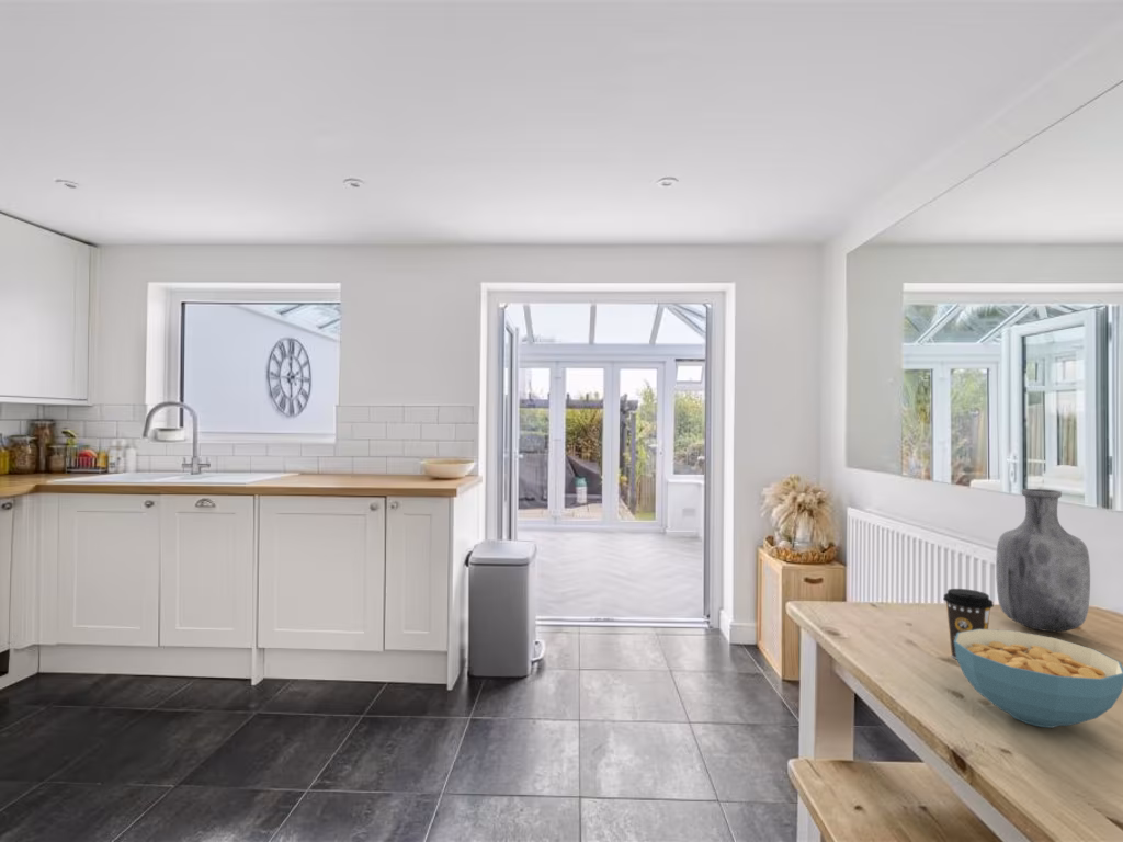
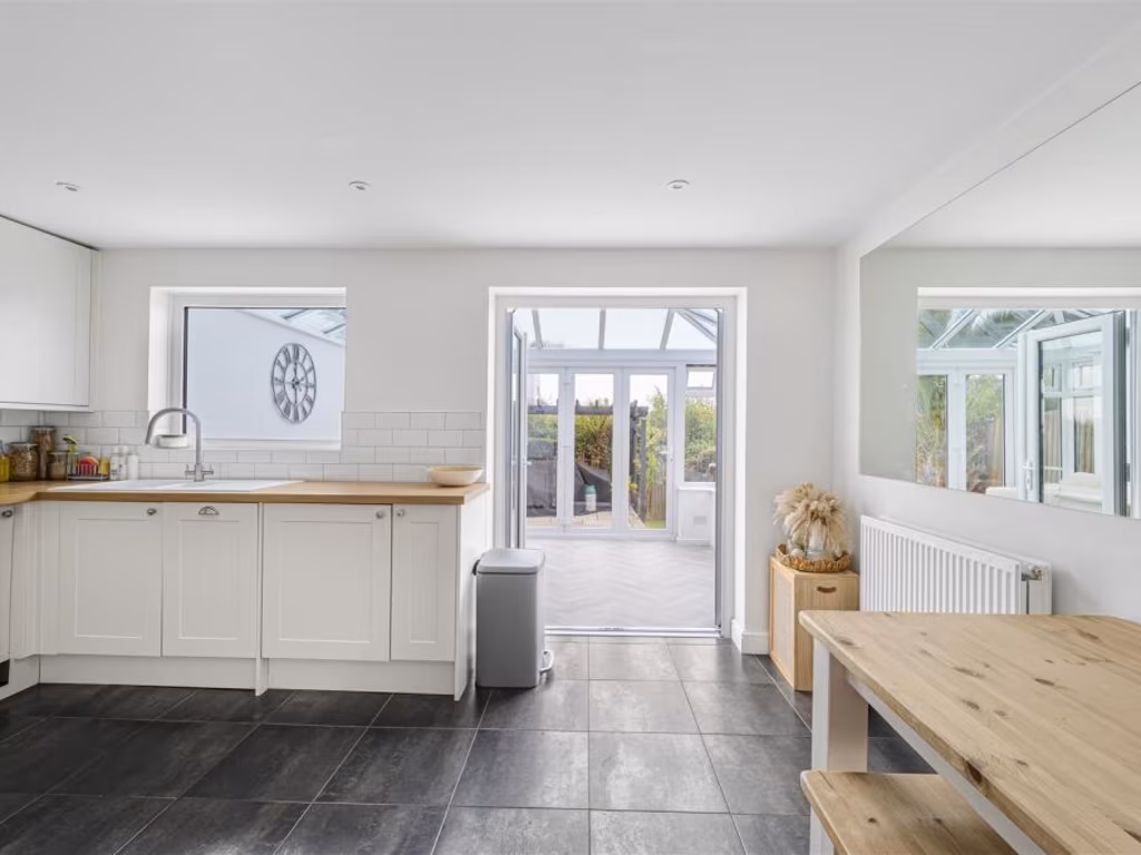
- vase (1041, 559)
- cereal bowl (1033, 684)
- coffee cup (967, 625)
